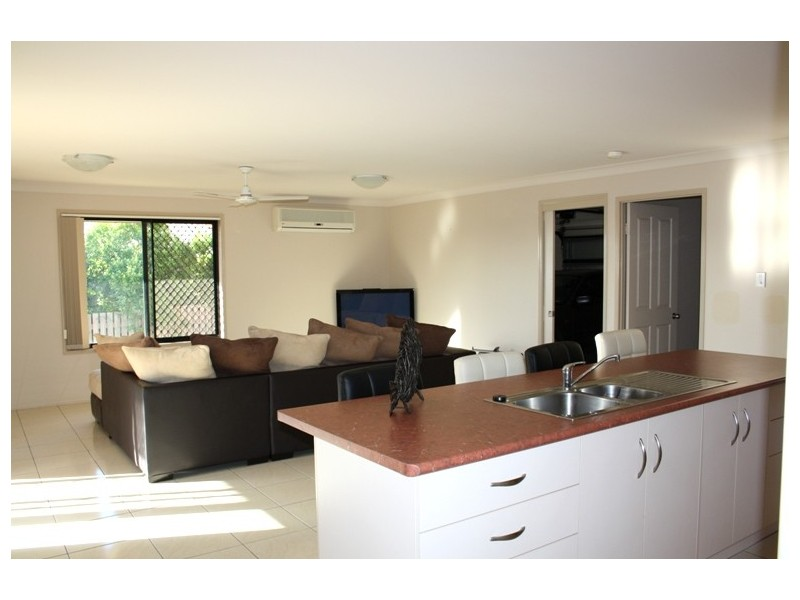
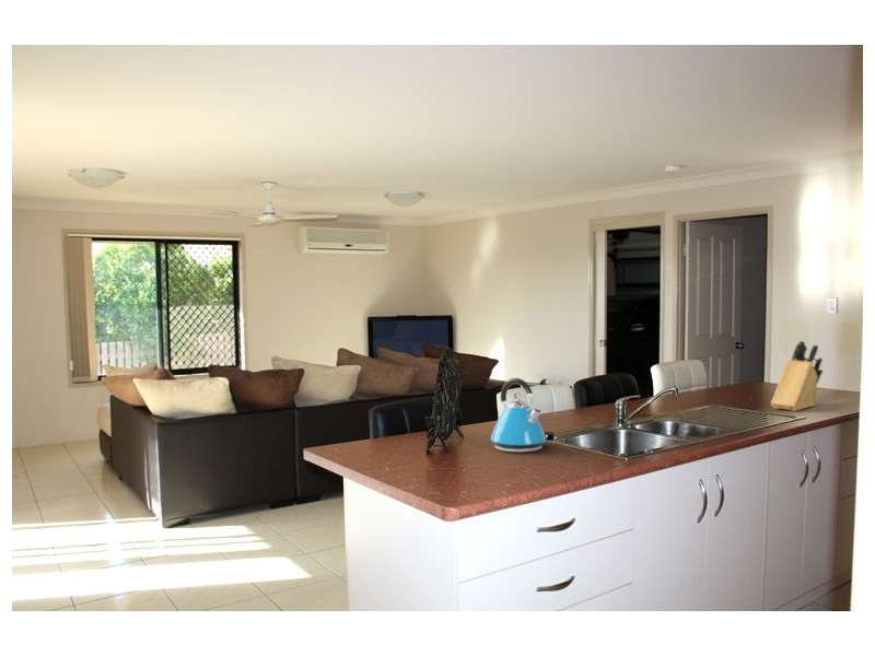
+ kettle (516, 412)
+ knife block (797, 374)
